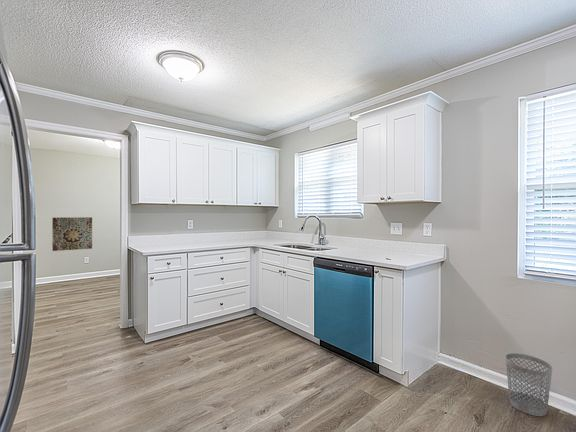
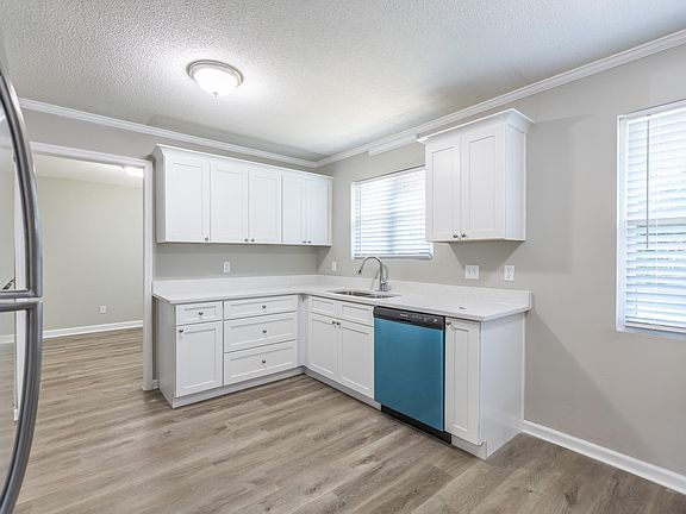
- wall art (72, 233)
- wastebasket (527, 384)
